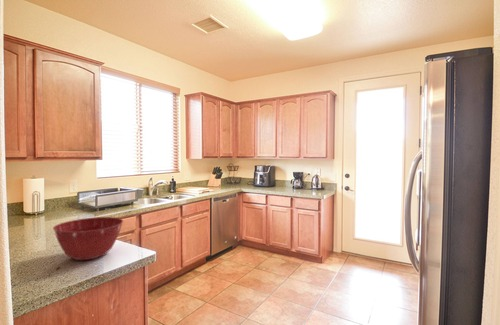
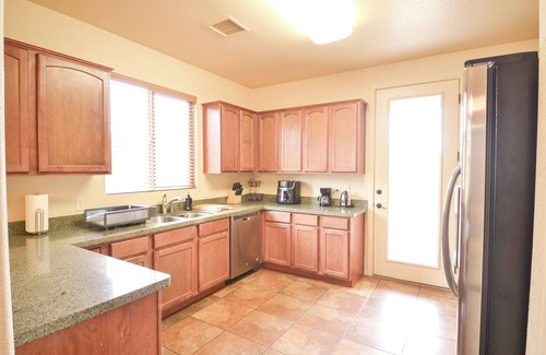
- mixing bowl (90, 239)
